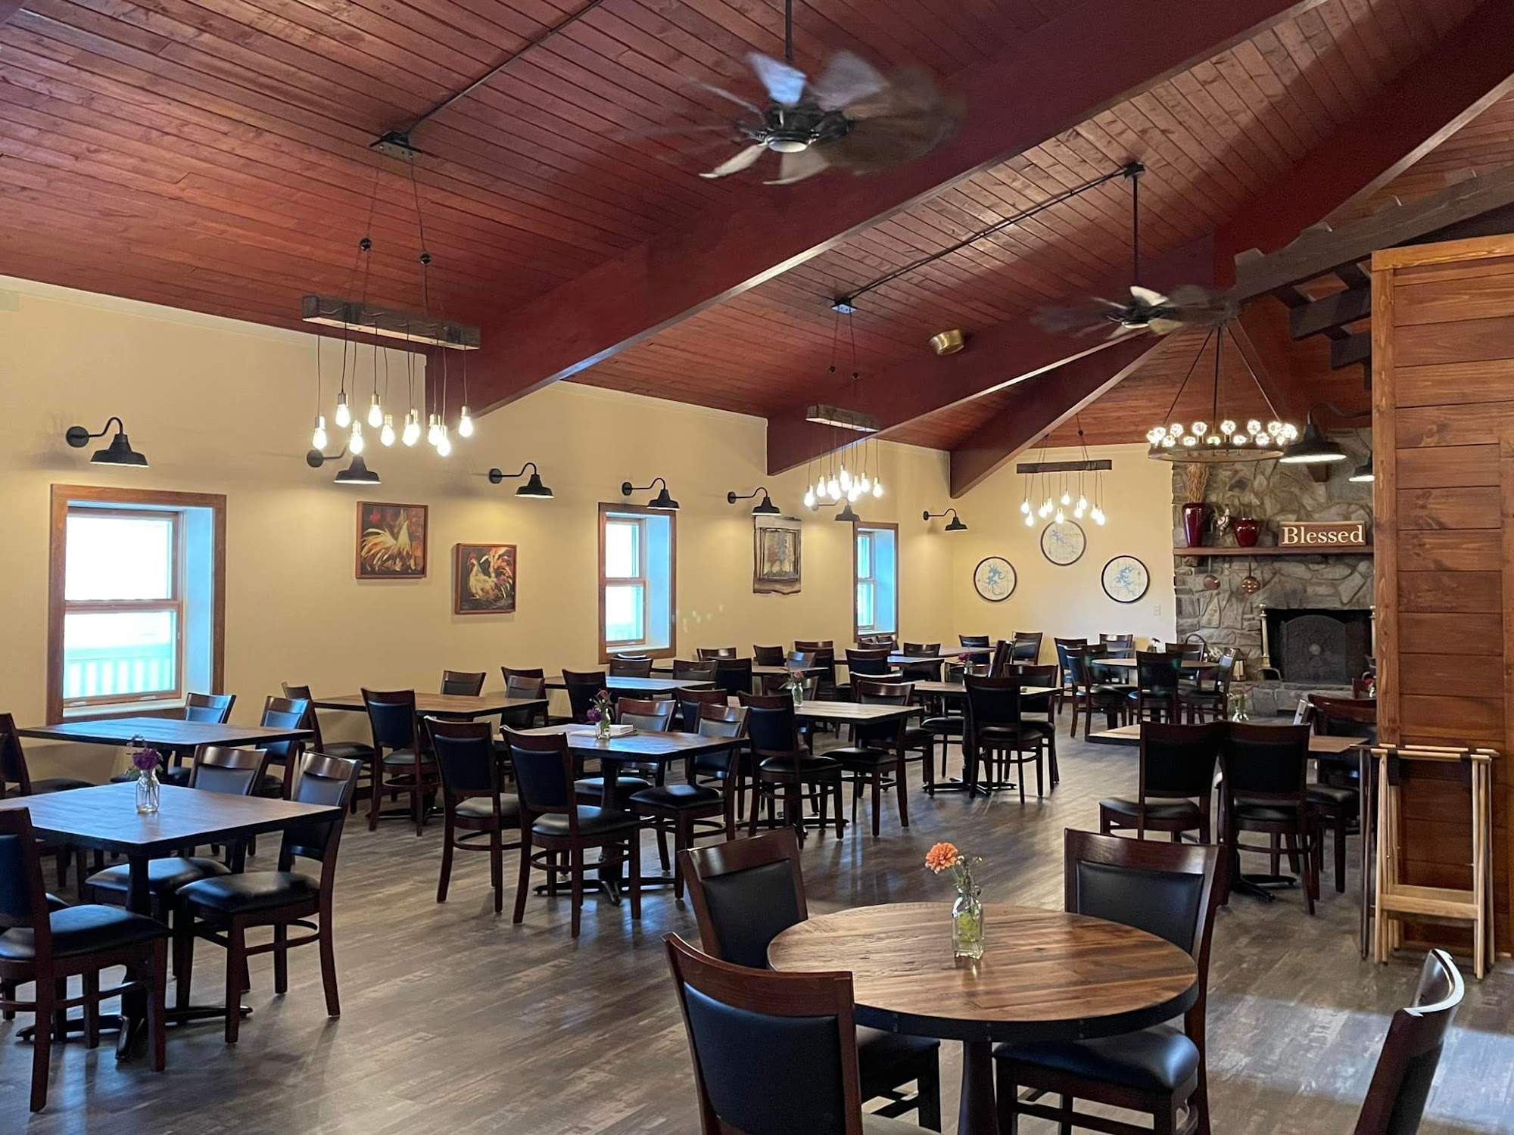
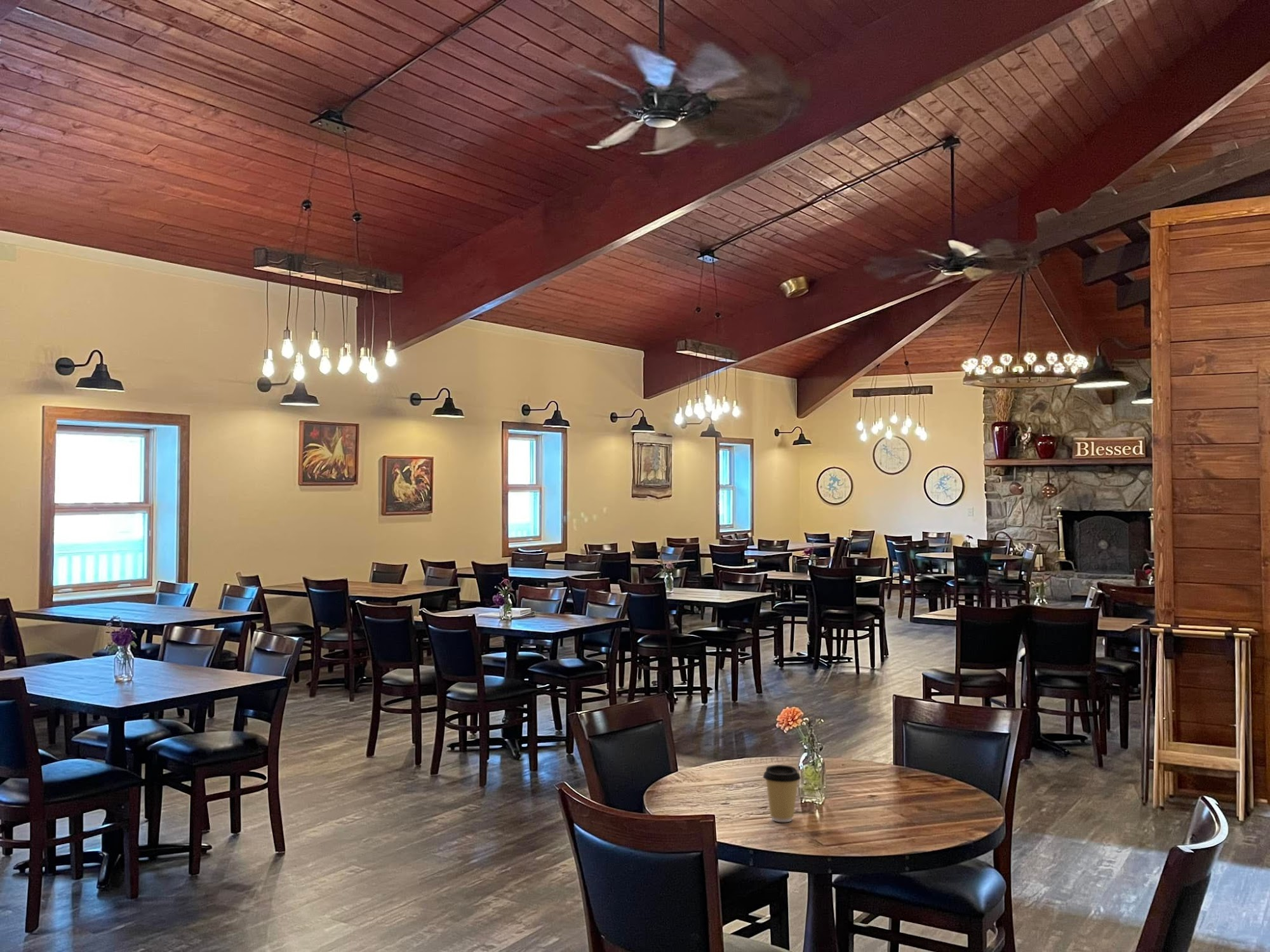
+ coffee cup (782, 793)
